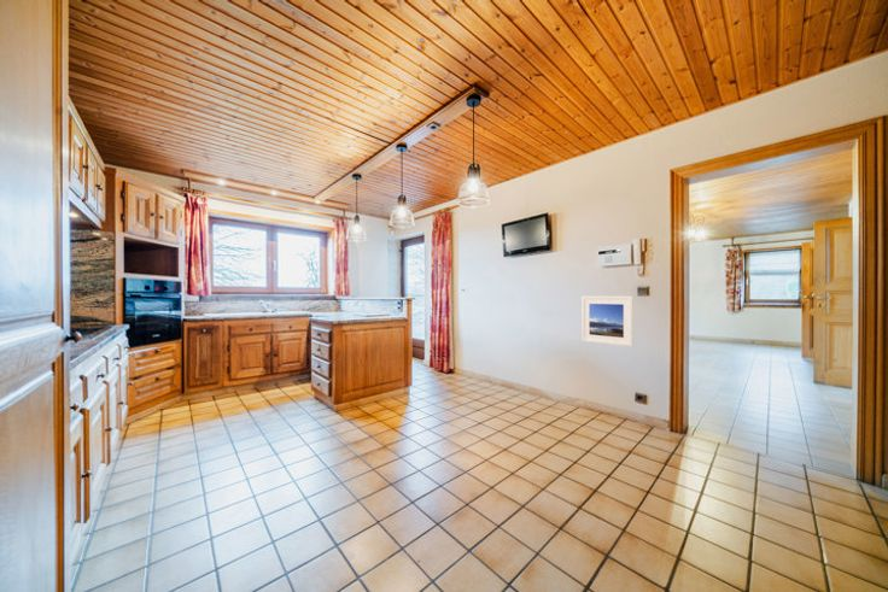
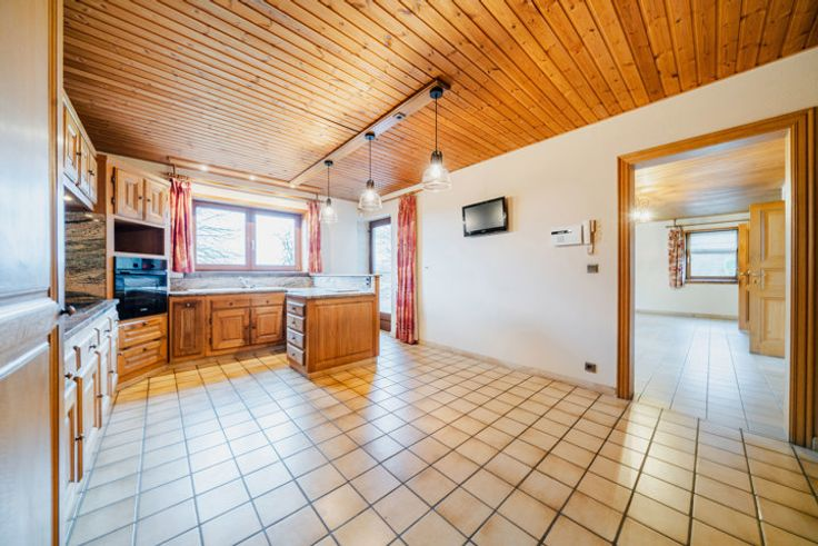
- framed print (606, 320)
